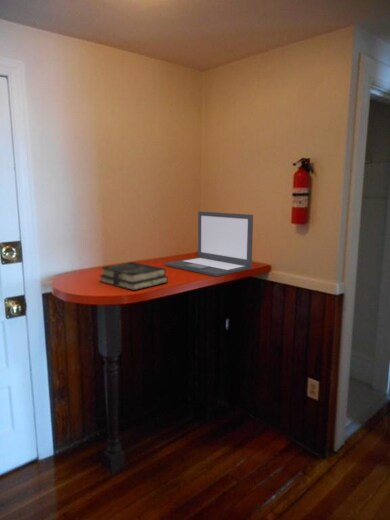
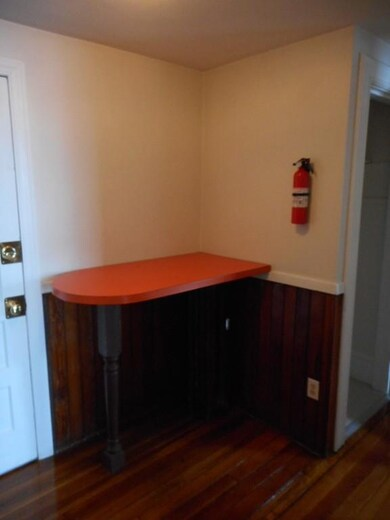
- book (133, 274)
- laptop (207, 240)
